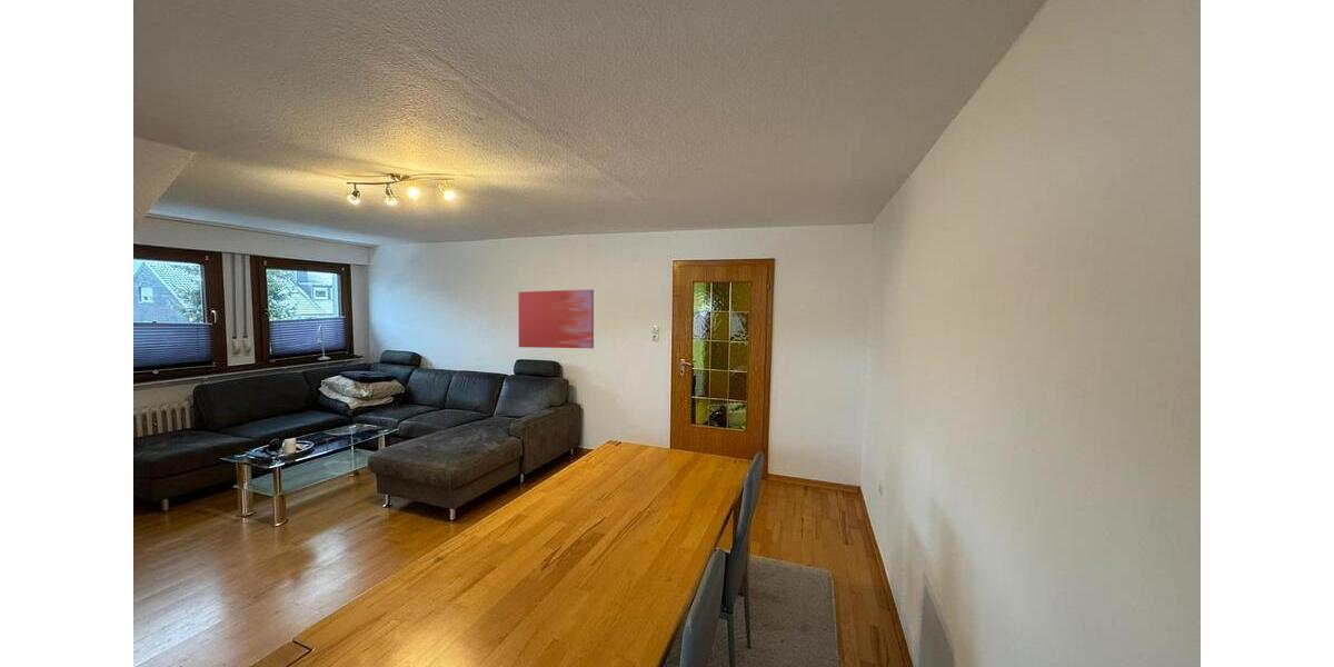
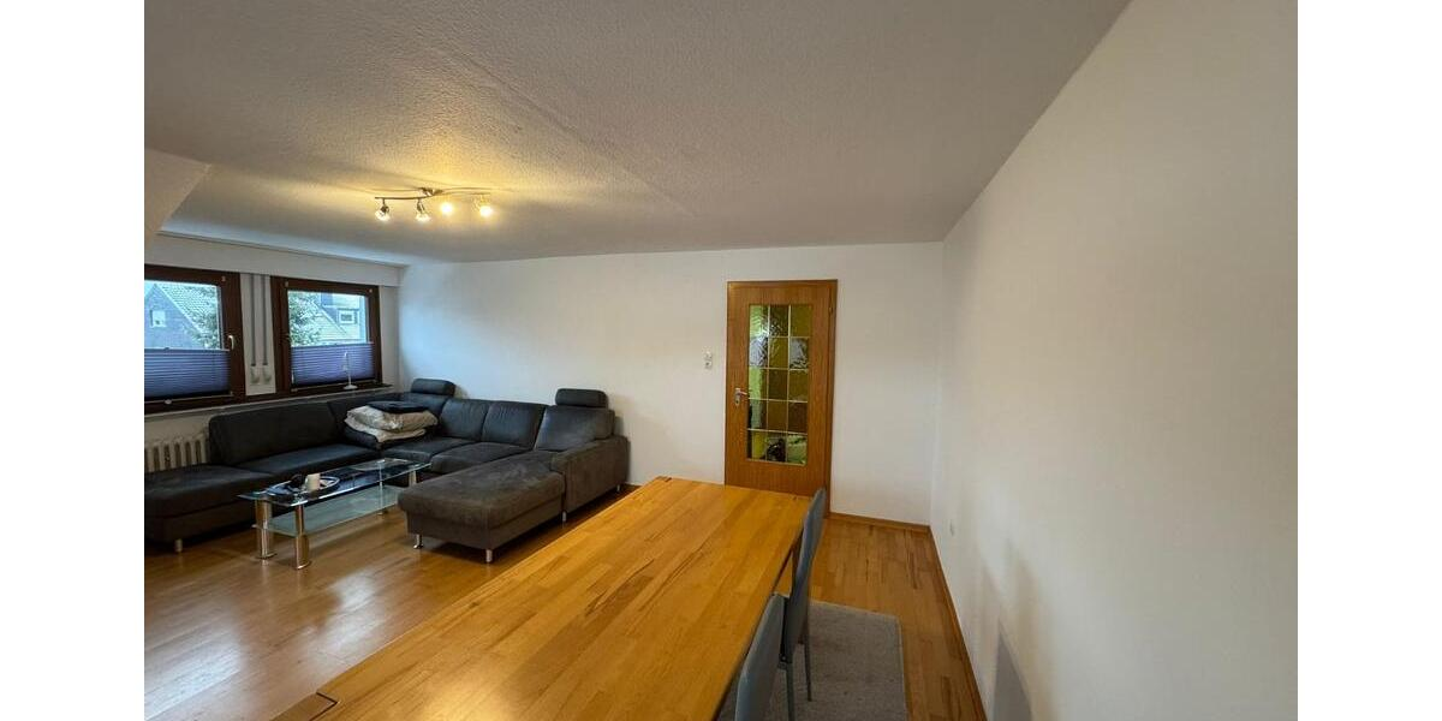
- wall art (555, 319)
